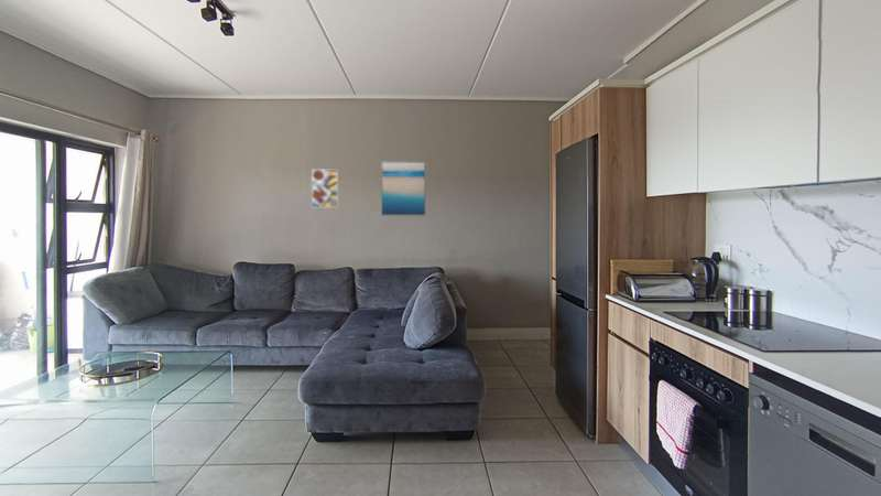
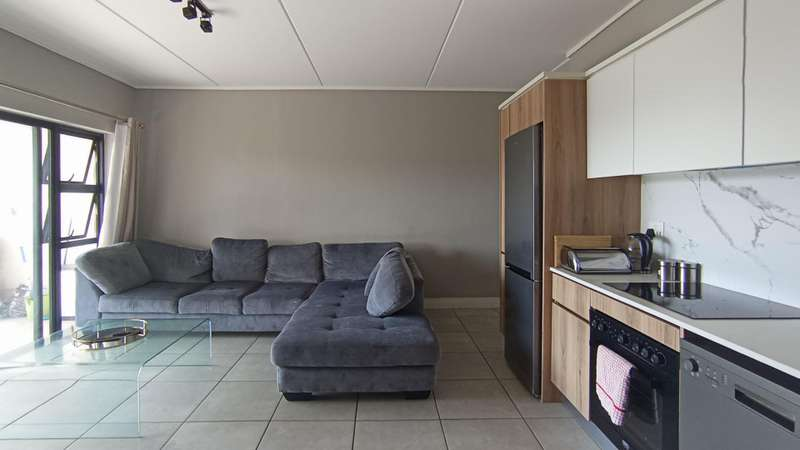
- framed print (325, 188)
- wall art (403, 188)
